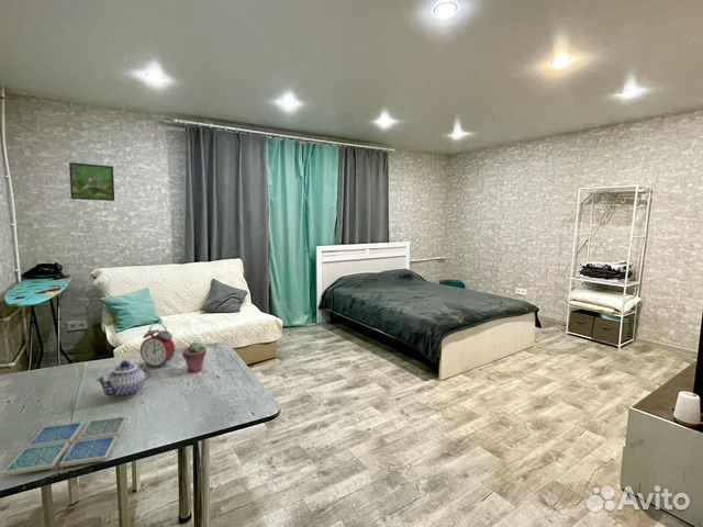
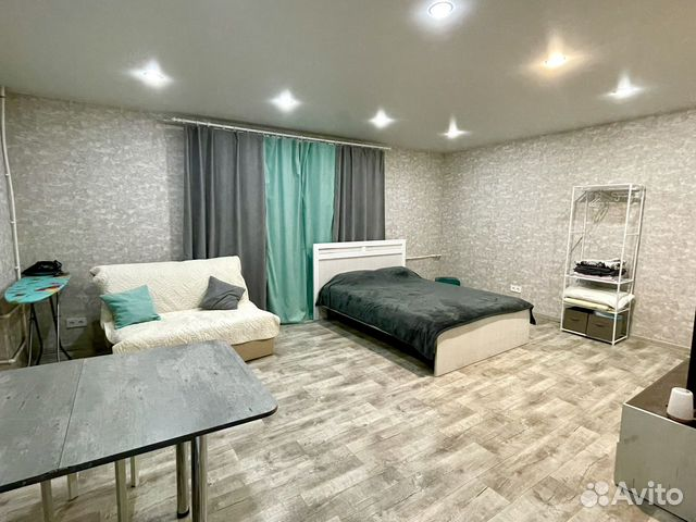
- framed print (92, 182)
- teapot (124, 378)
- drink coaster (71, 440)
- potted succulent (194, 355)
- alarm clock (157, 344)
